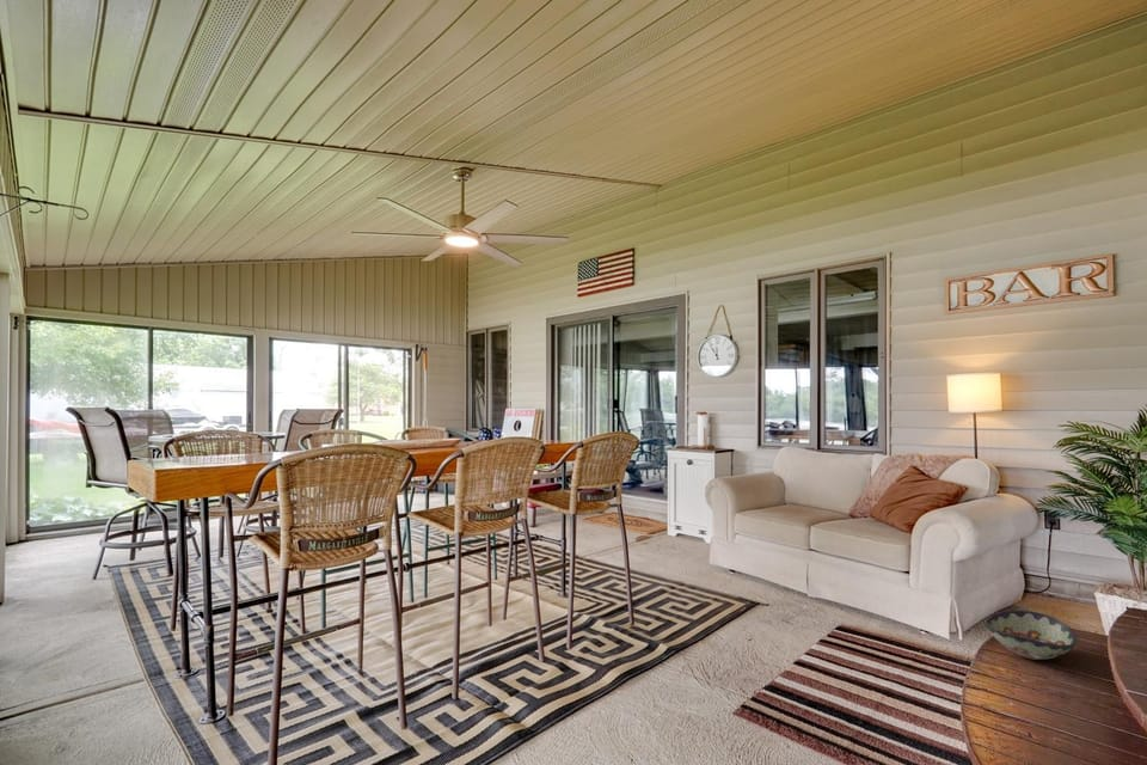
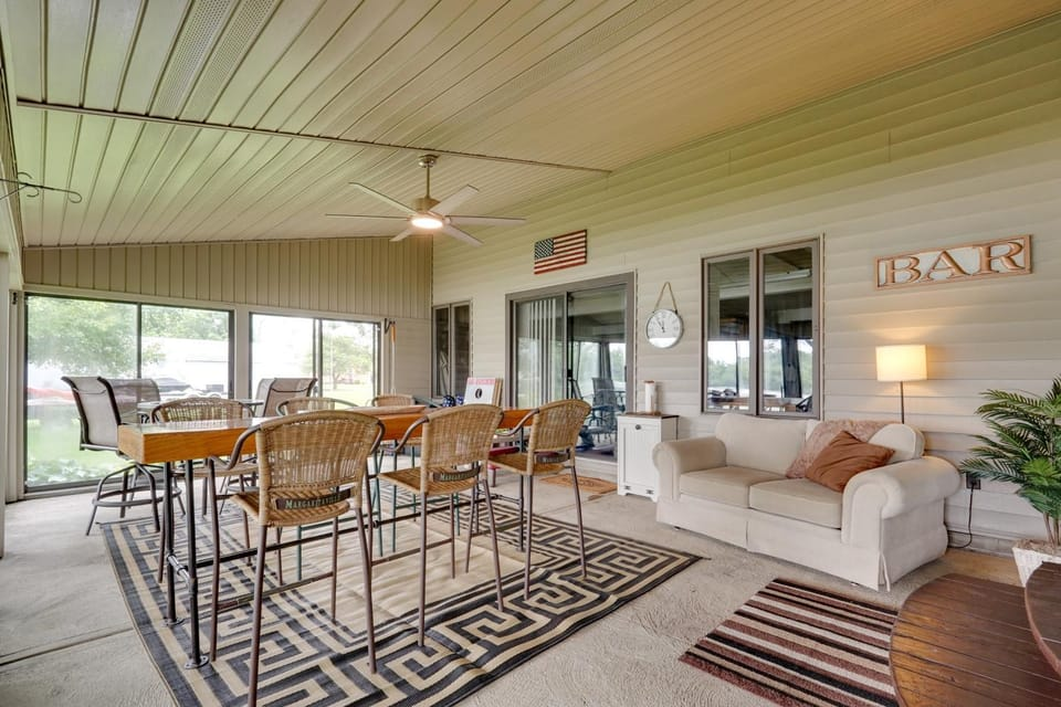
- decorative bowl (1029, 638)
